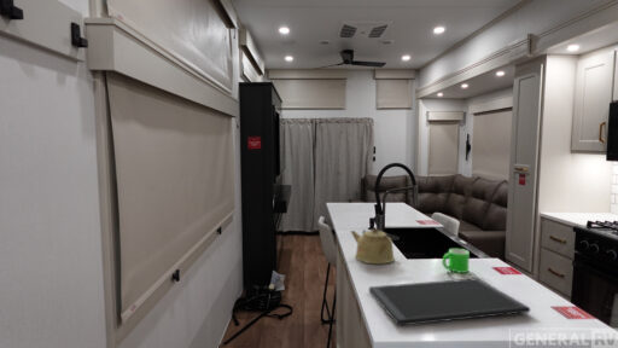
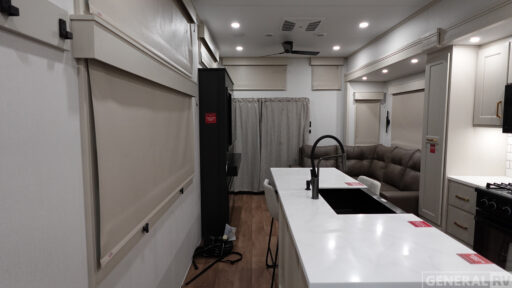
- kettle (371, 242)
- cutting board (443, 298)
- mug (454, 260)
